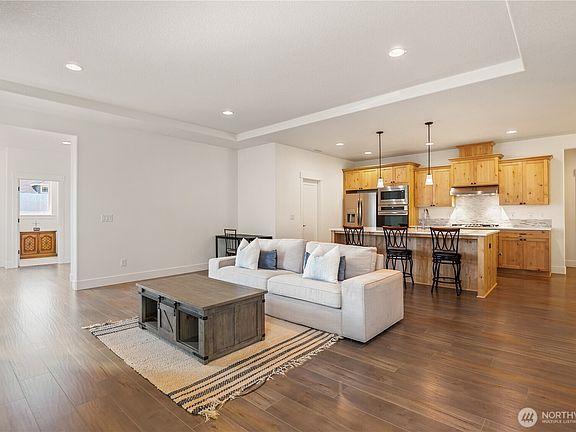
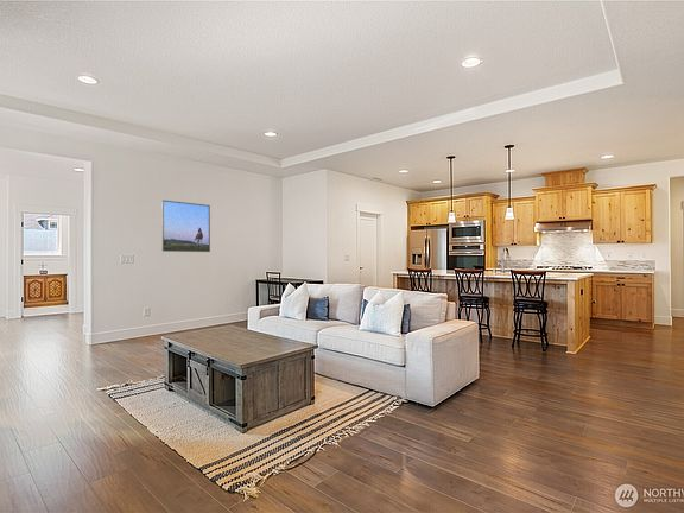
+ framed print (186, 227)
